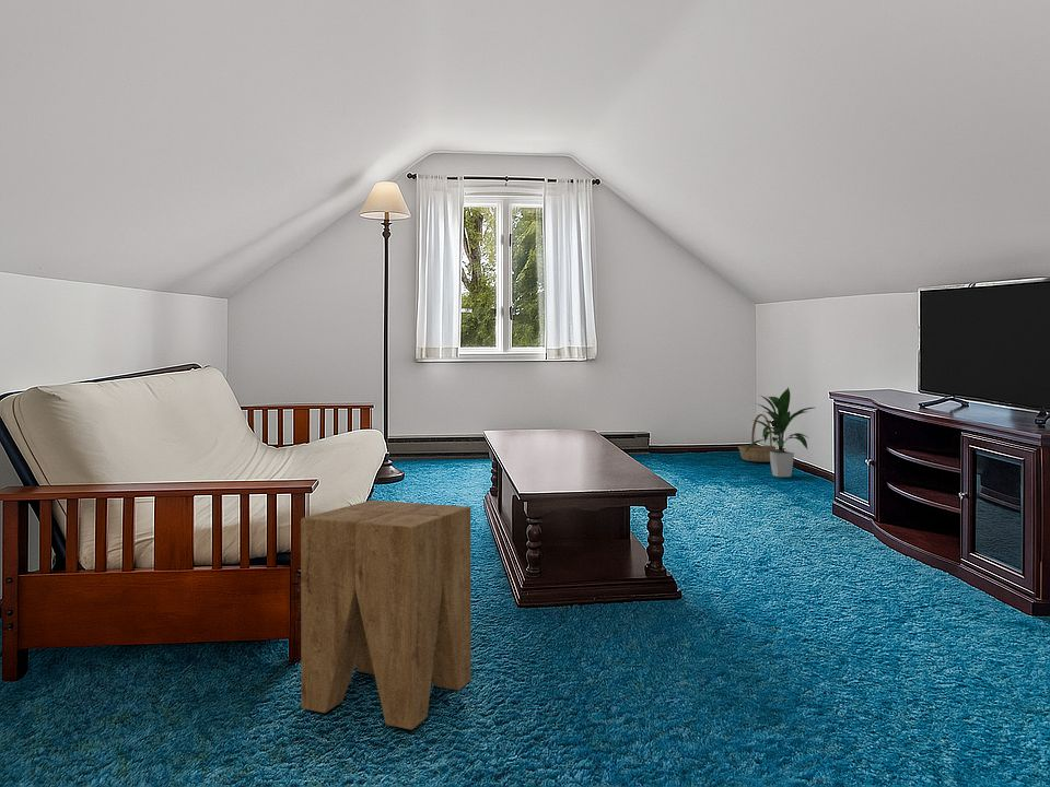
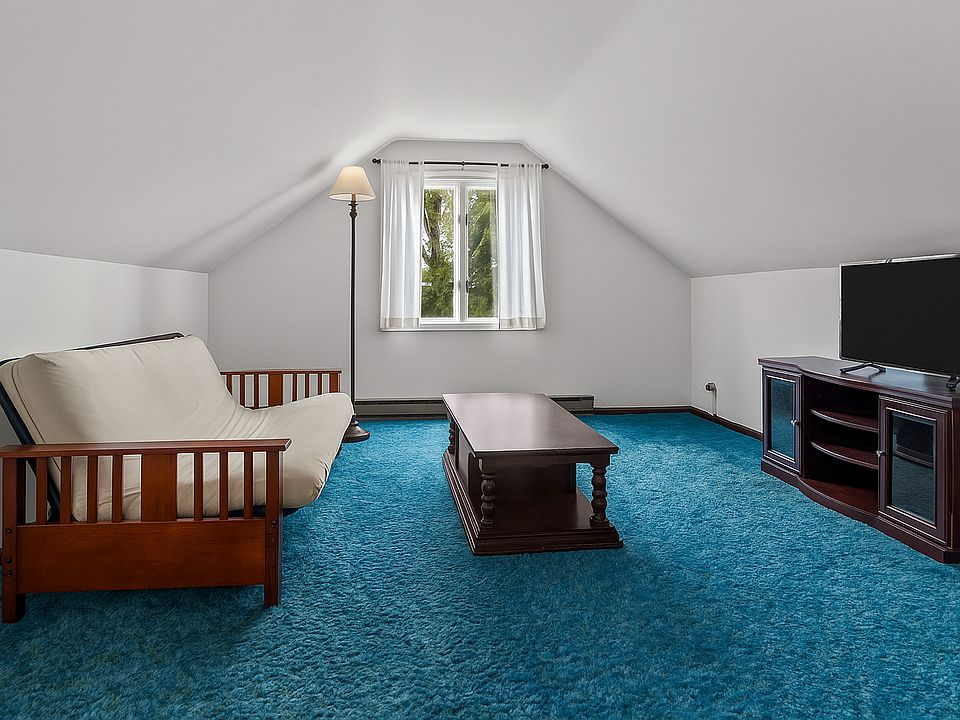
- basket (754, 433)
- side table (389, 602)
- indoor plant (778, 431)
